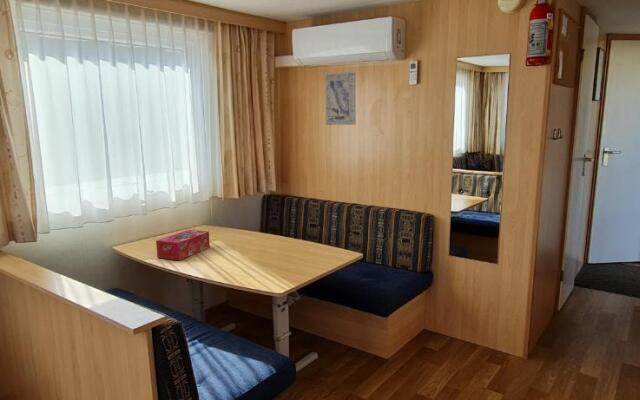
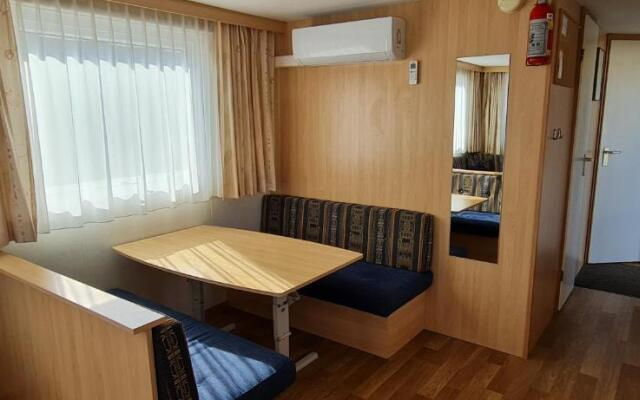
- wall art (340, 99)
- tissue box (183, 244)
